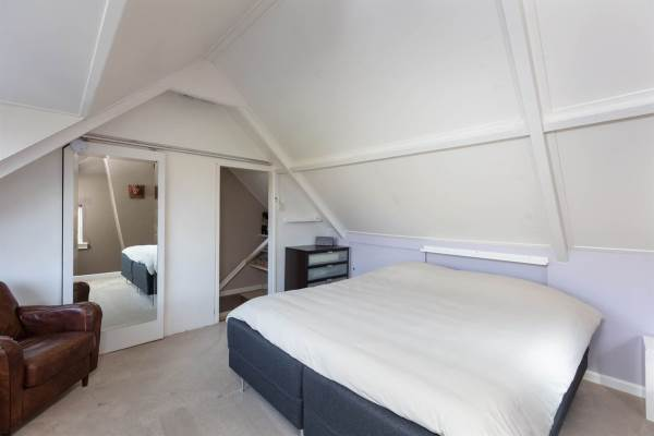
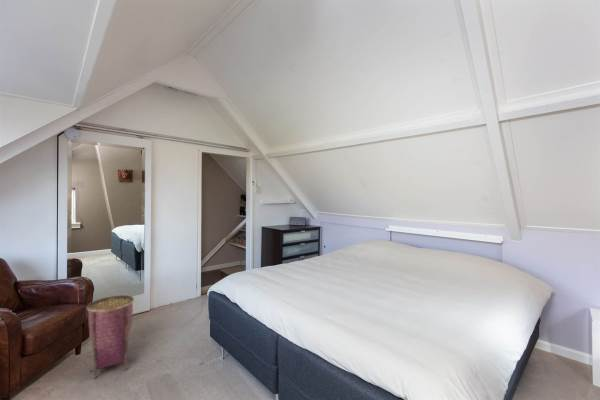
+ woven basket (111, 334)
